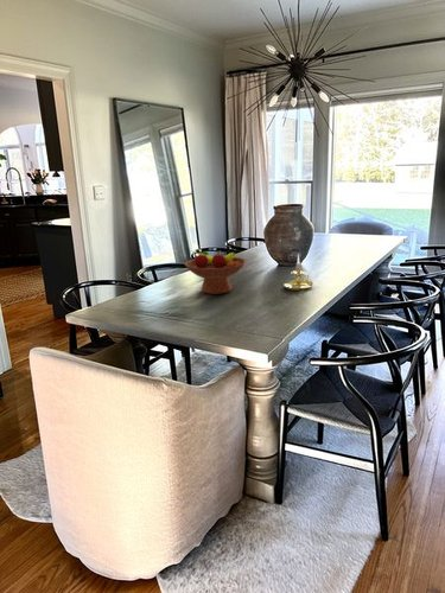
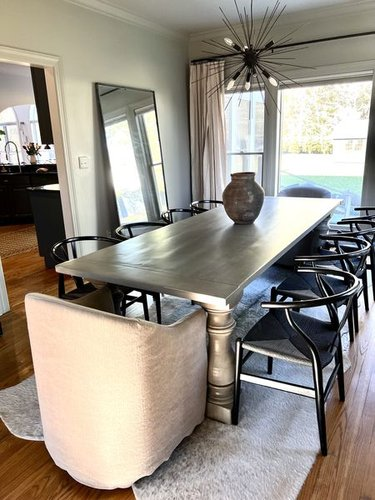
- fruit bowl (215, 270)
- candle holder (299, 270)
